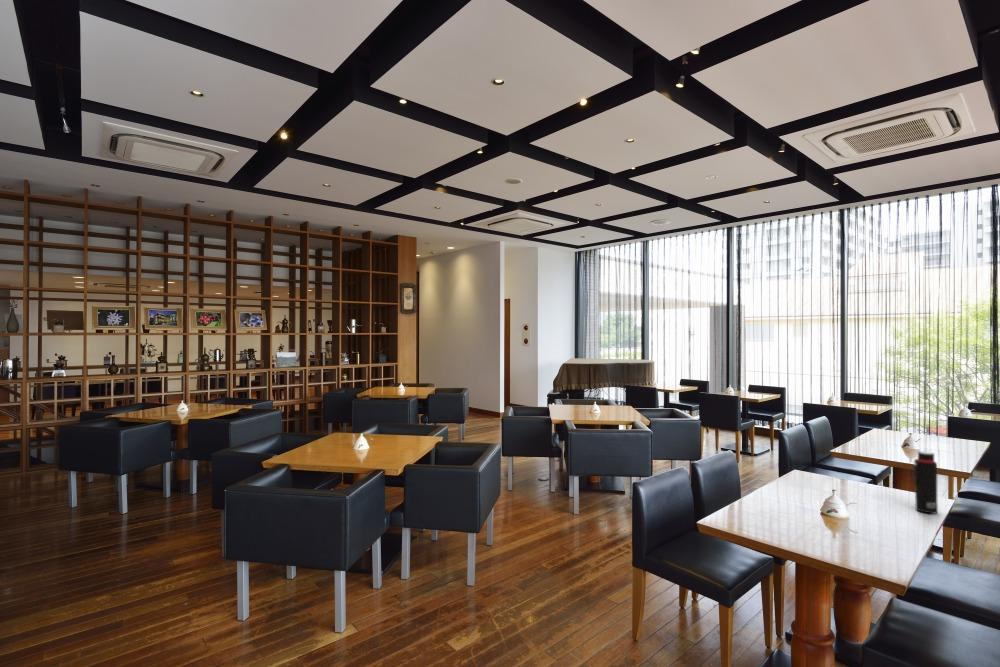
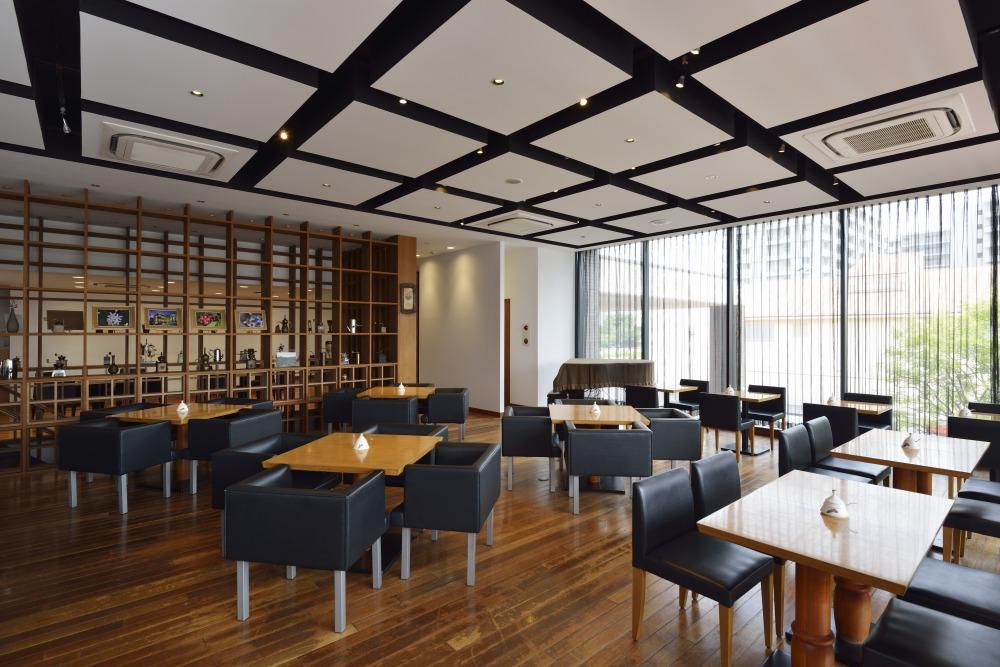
- water bottle (924, 481)
